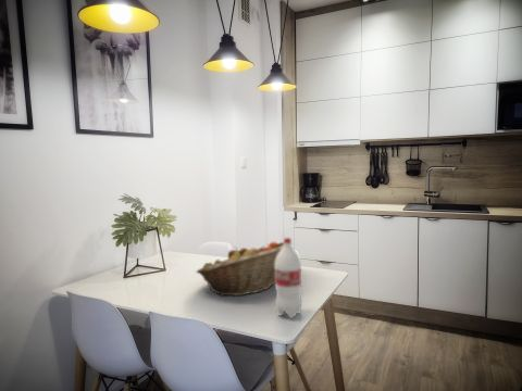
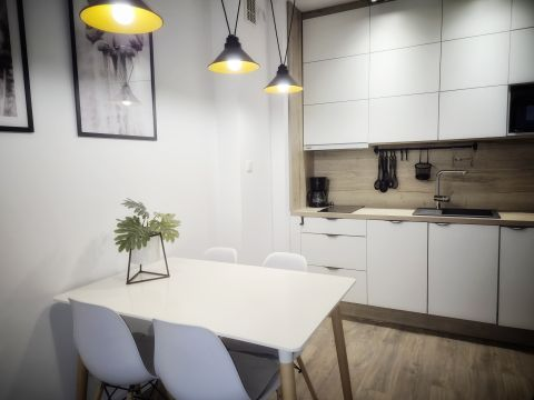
- fruit basket (246, 263)
- bottle (287, 276)
